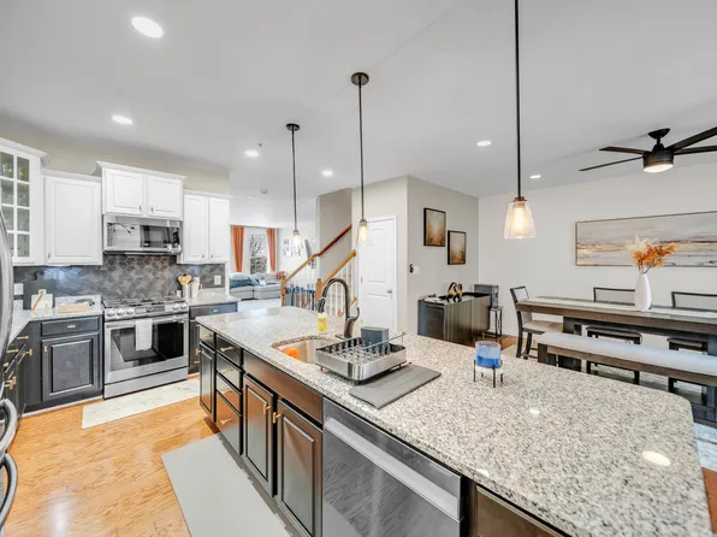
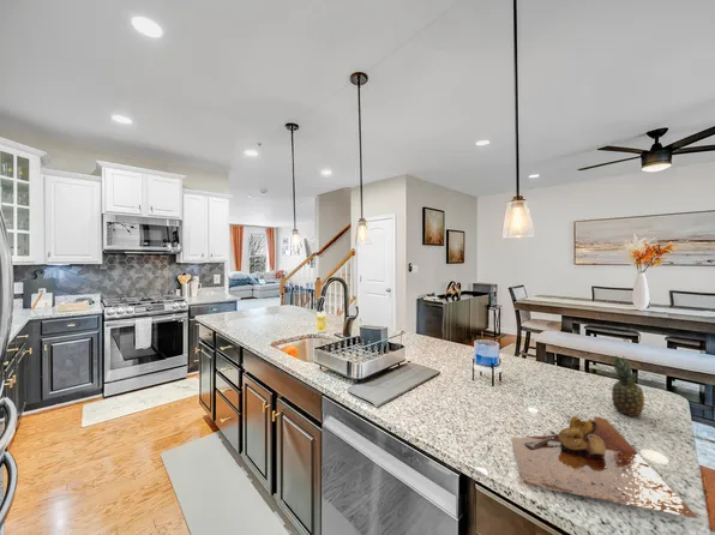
+ fruit (626, 384)
+ cutting board (571, 434)
